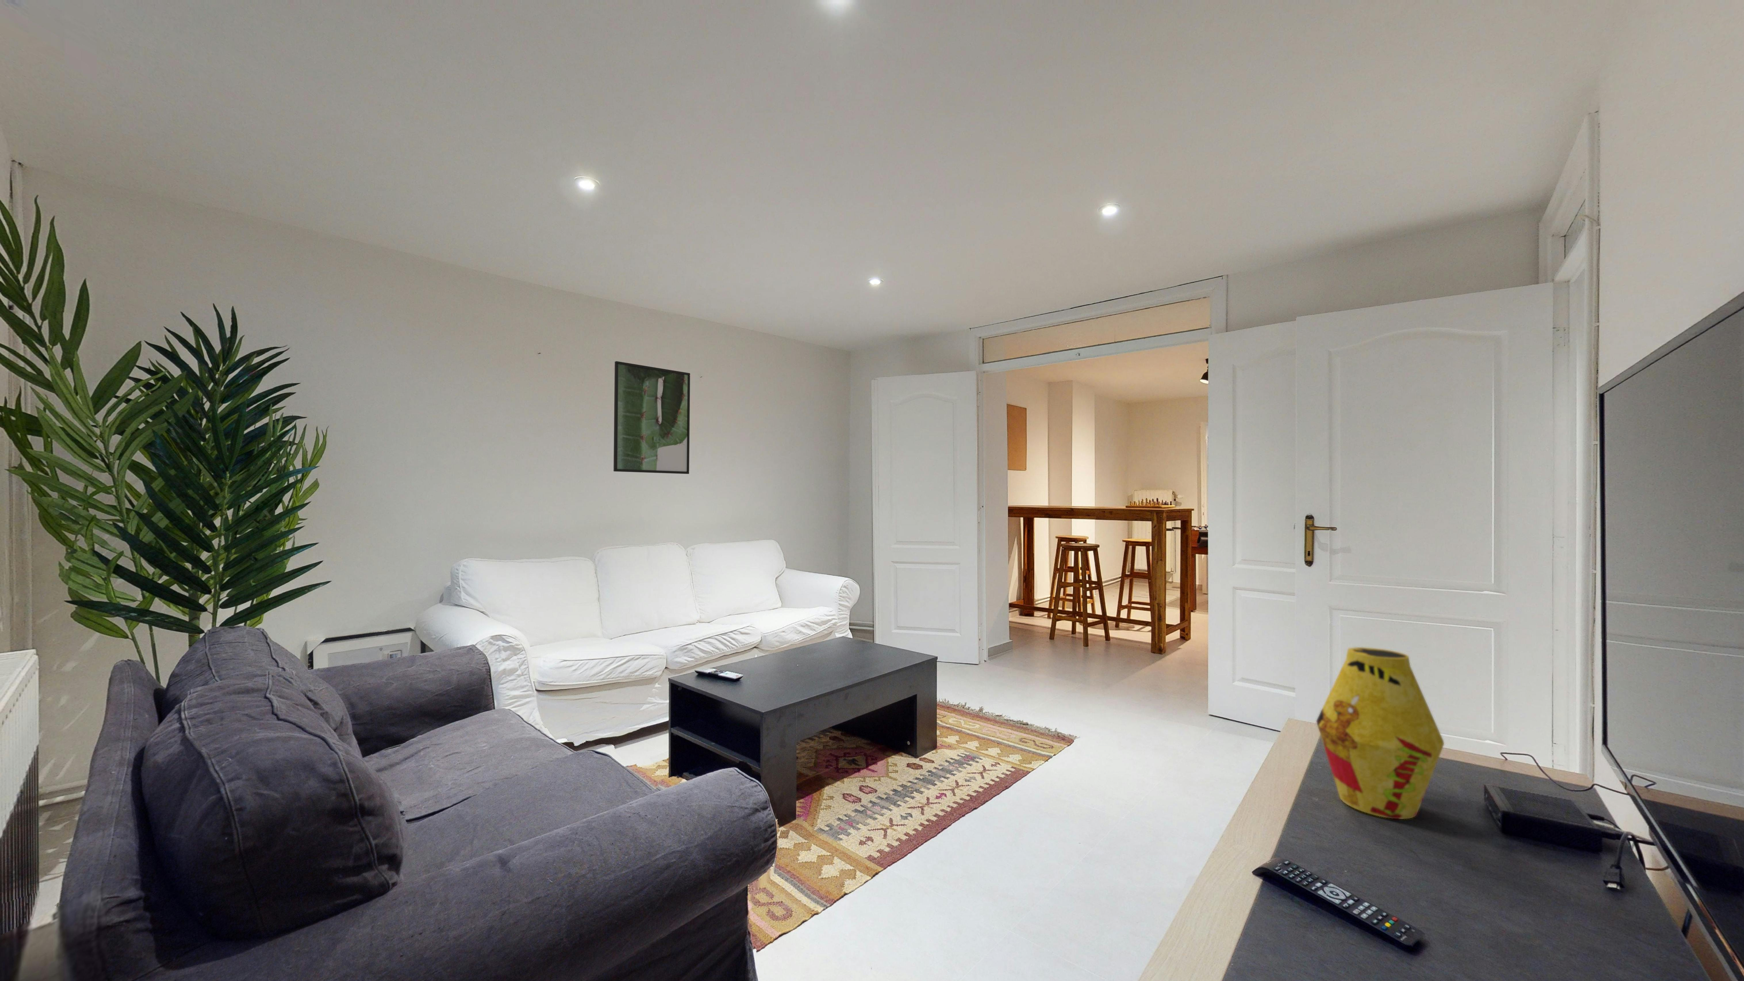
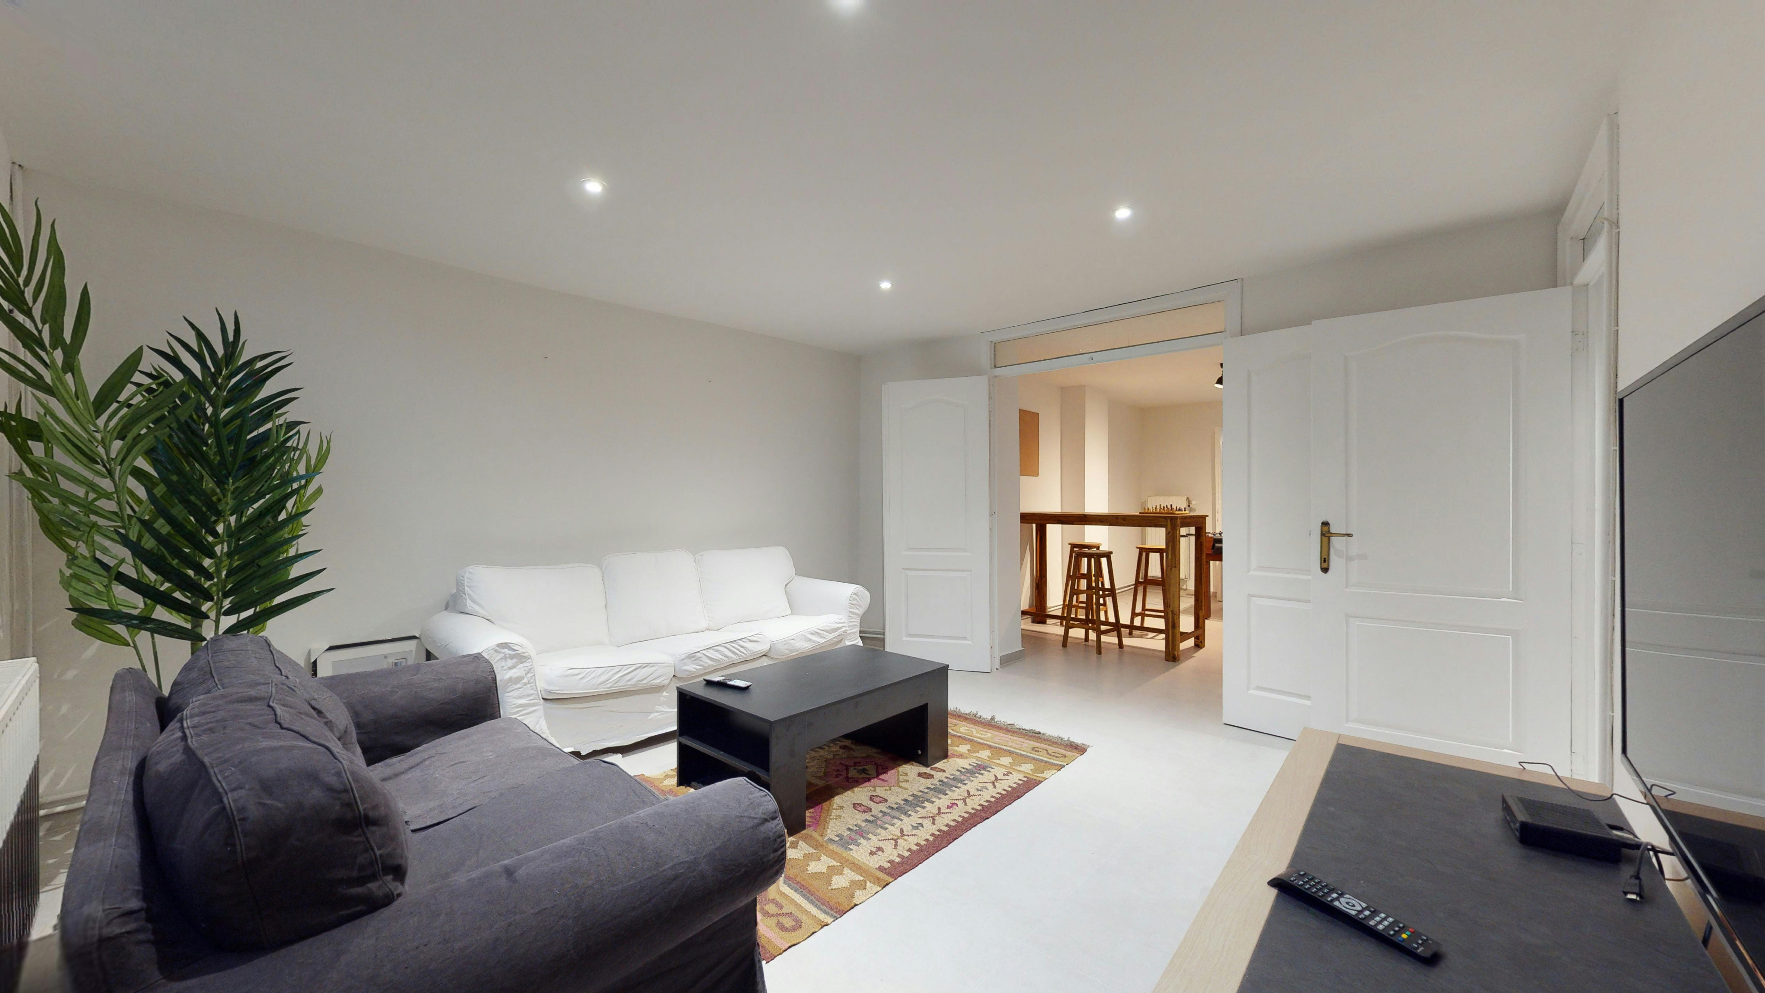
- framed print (653, 419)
- vase (1377, 728)
